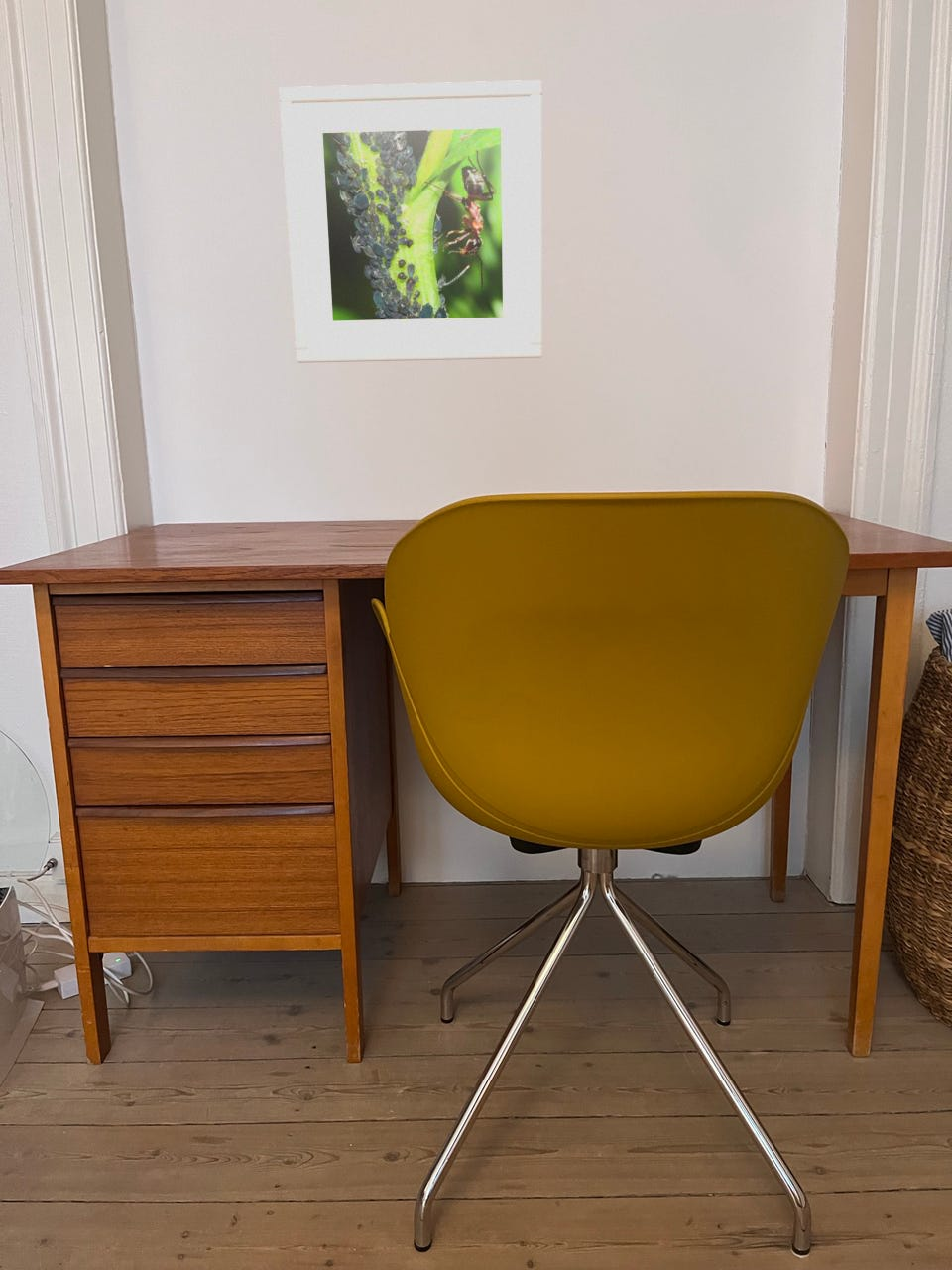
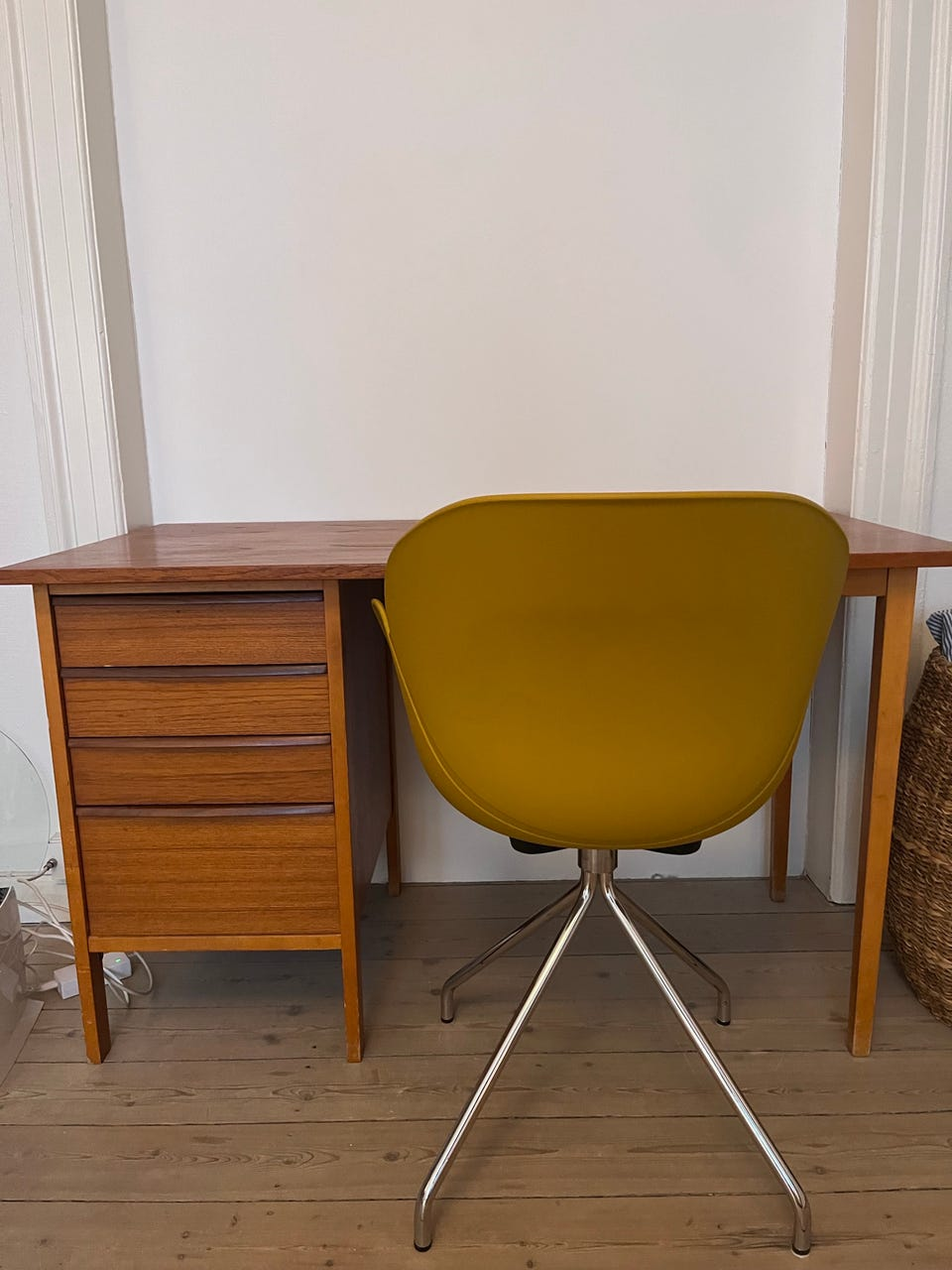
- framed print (415, 227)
